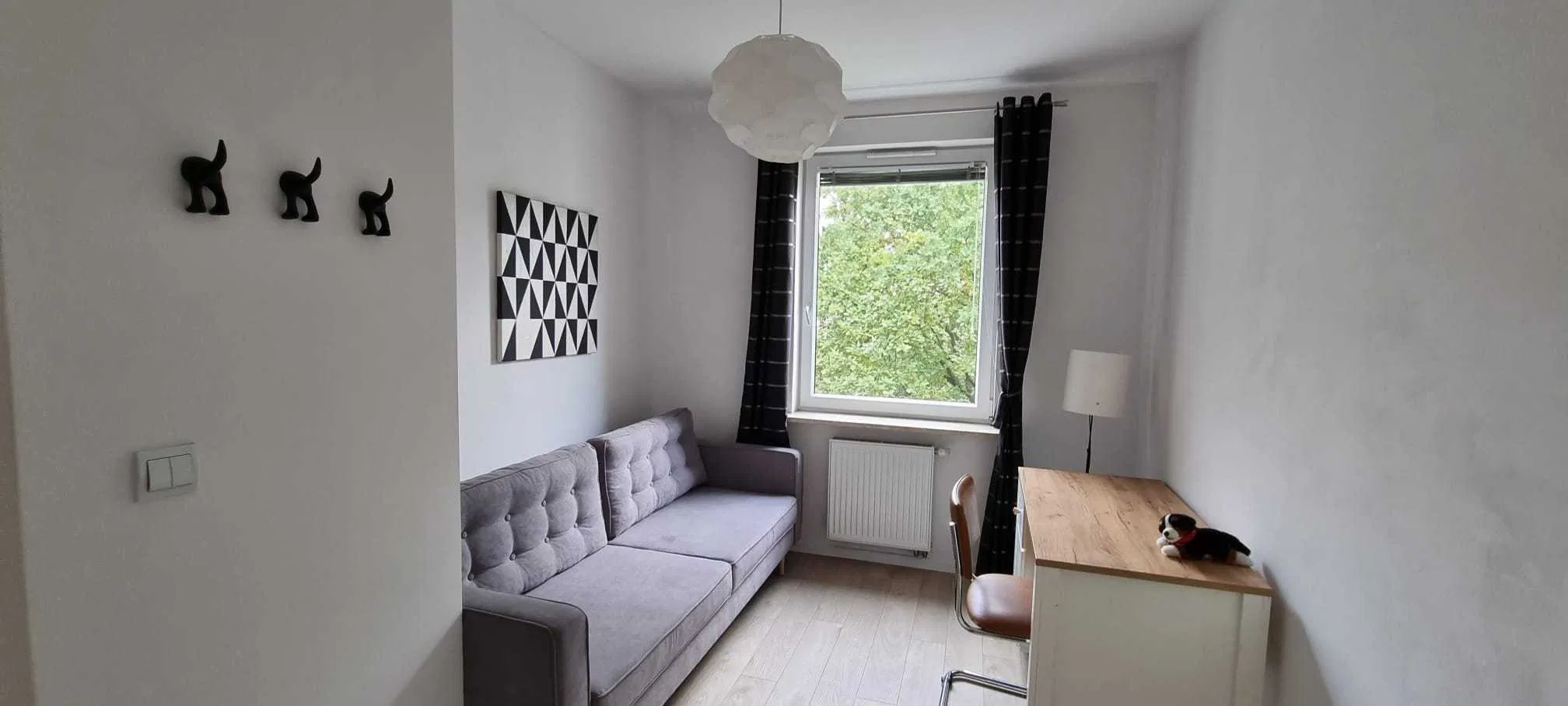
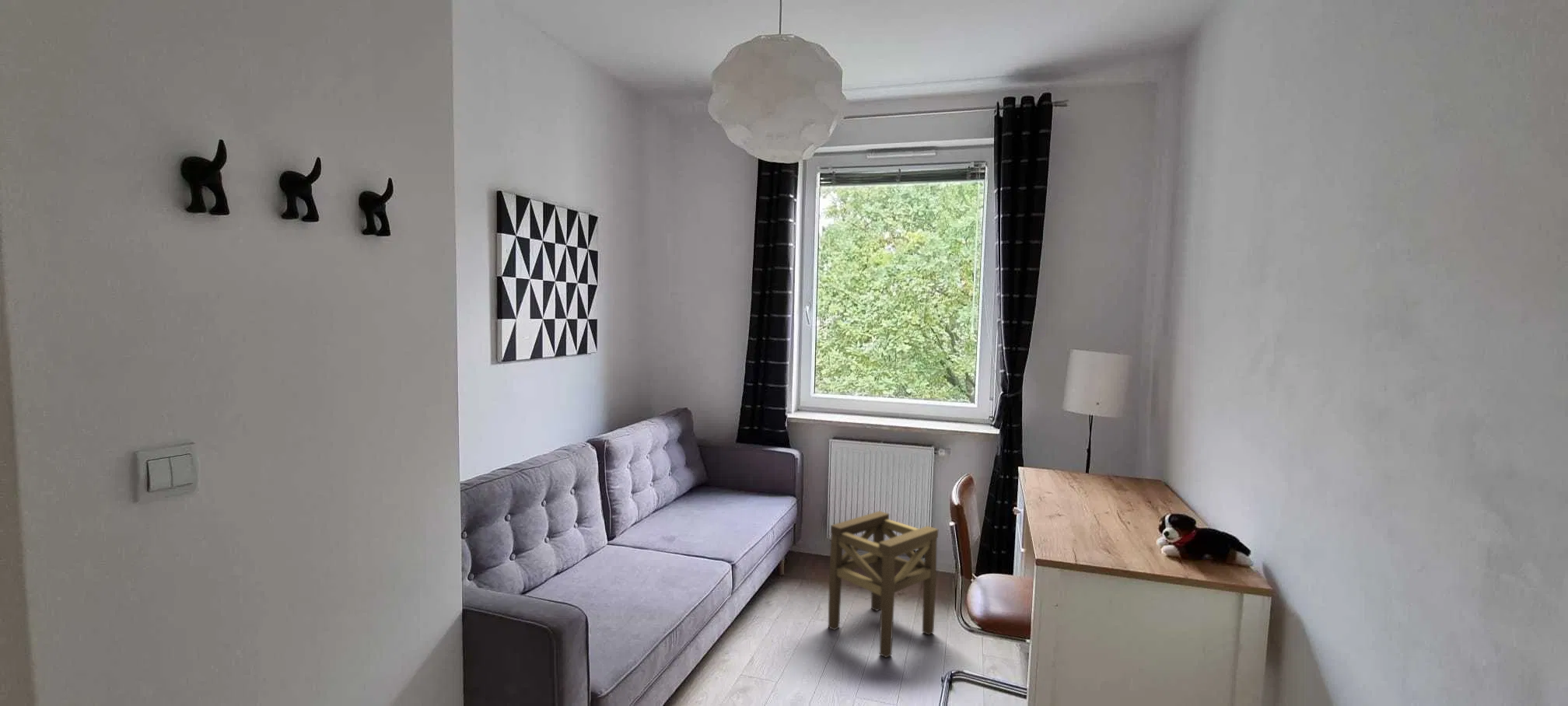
+ stool (882, 578)
